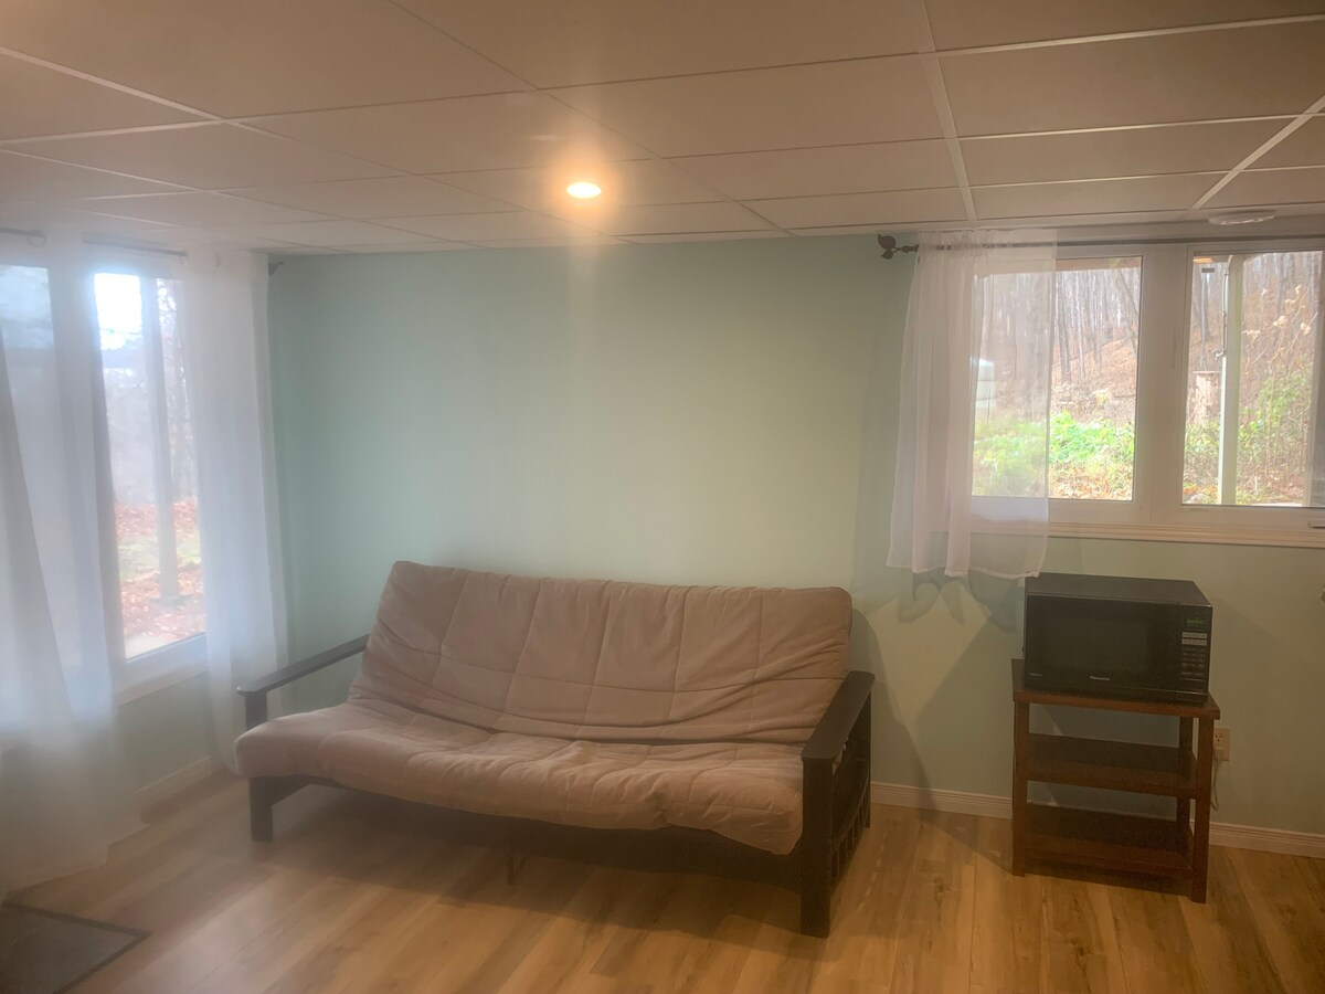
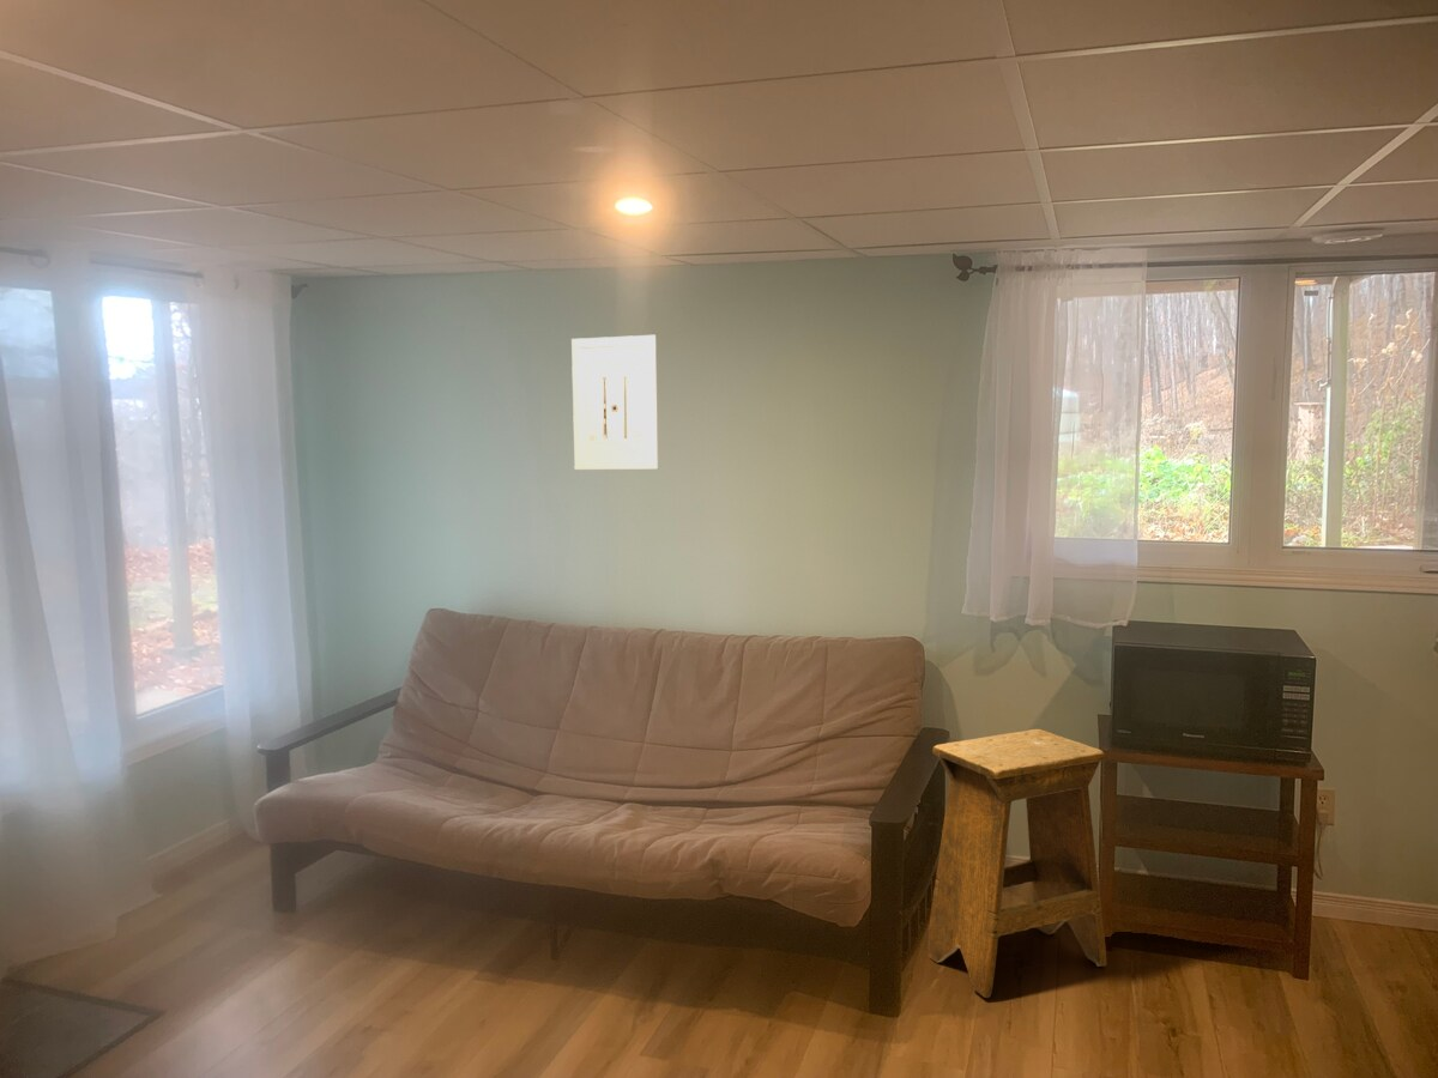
+ wall art (614, 402)
+ stool (1019, 862)
